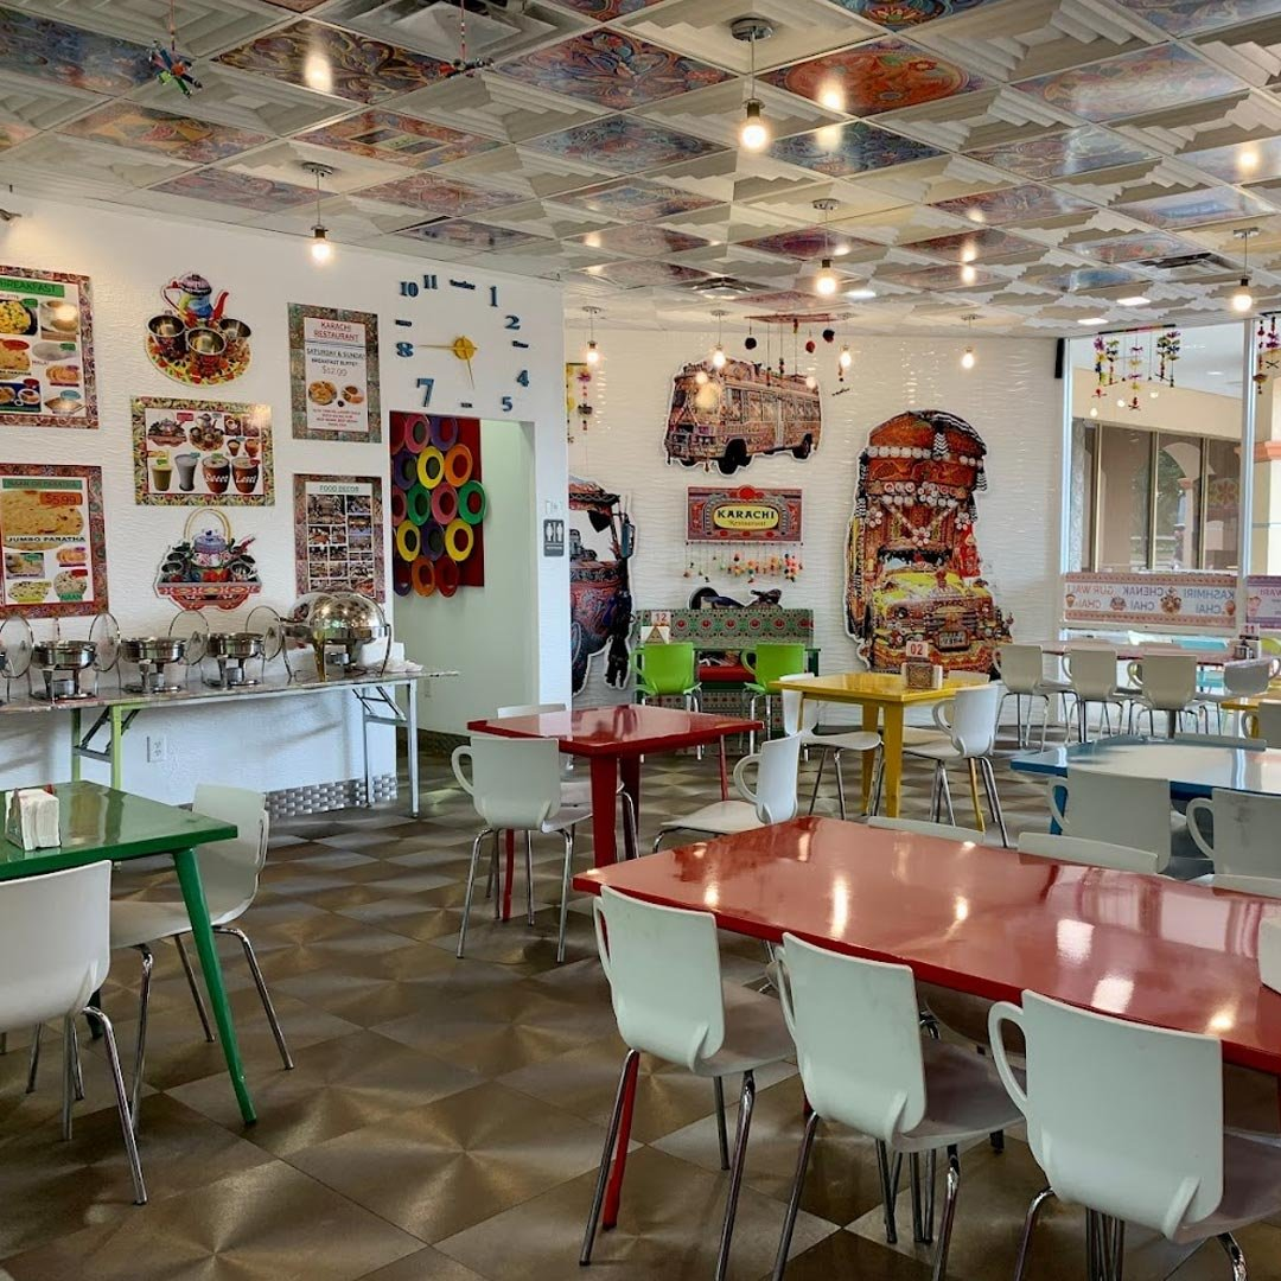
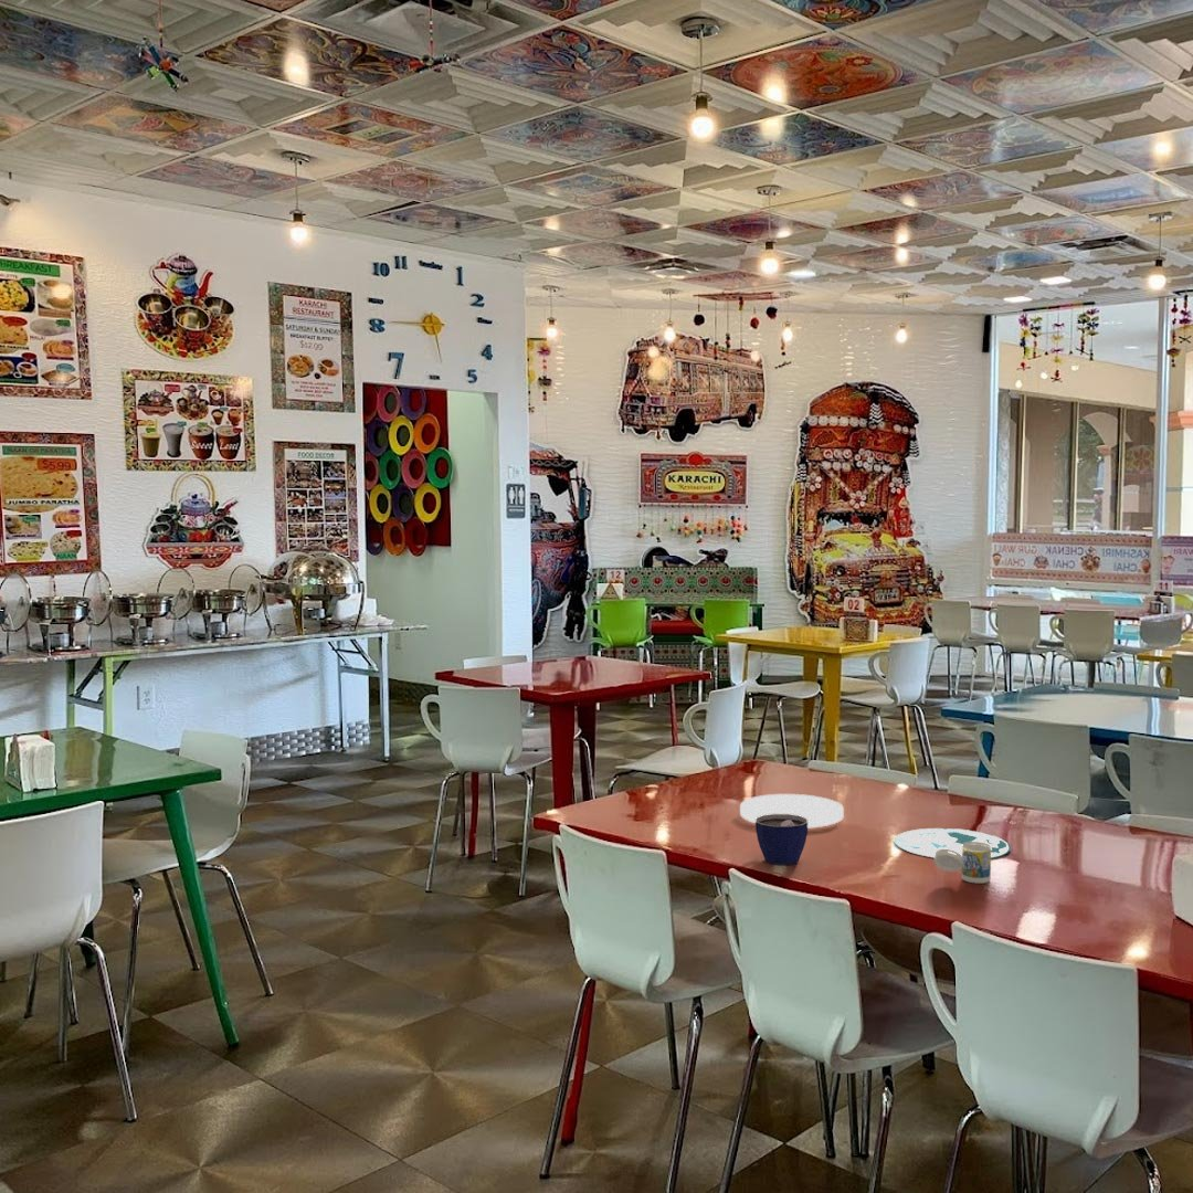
+ cup (777, 837)
+ cup (962, 863)
+ plate (951, 838)
+ plate (791, 810)
